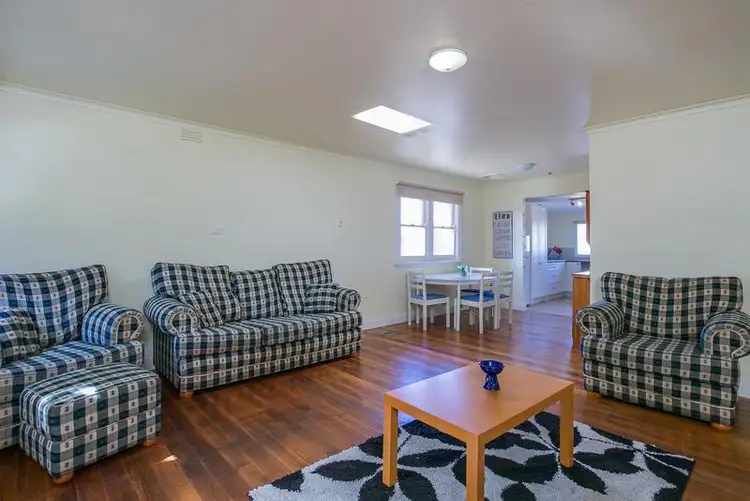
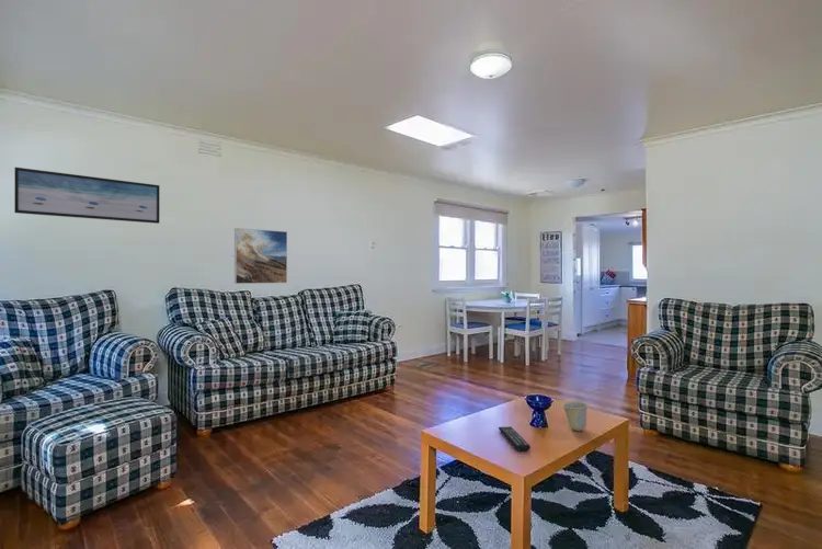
+ cup (574, 415)
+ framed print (261, 256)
+ wall art (93, 197)
+ remote control (513, 437)
